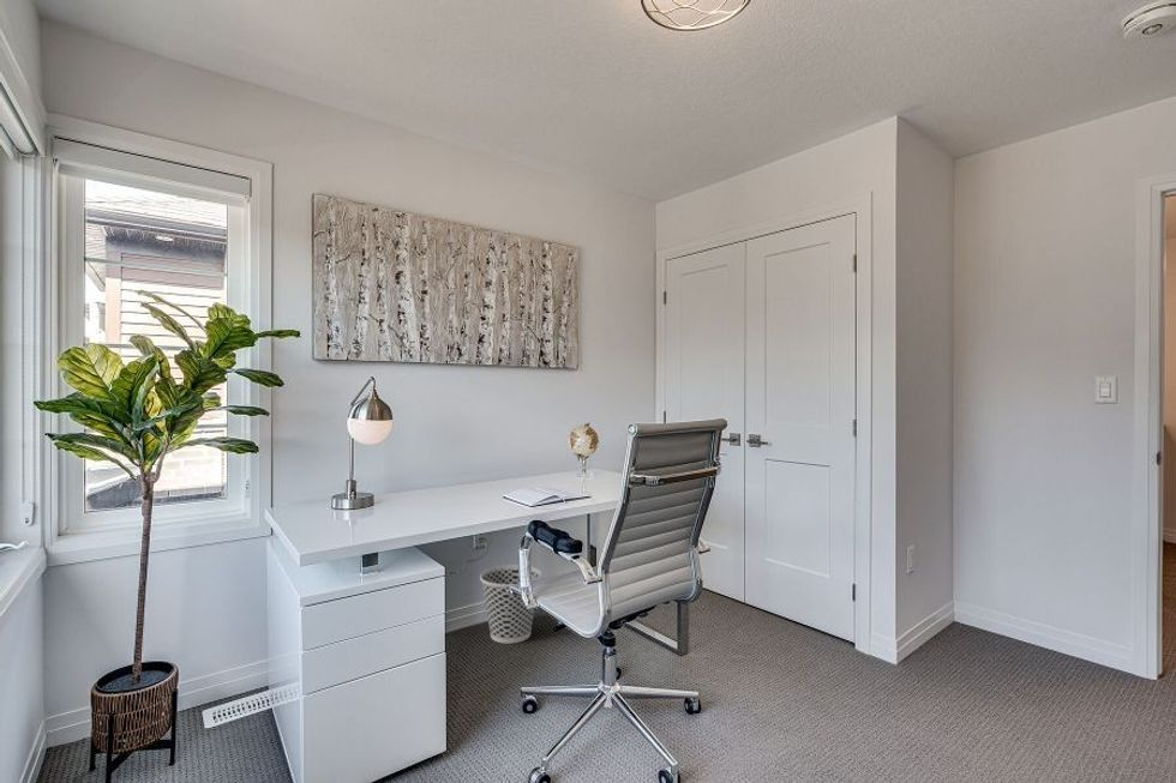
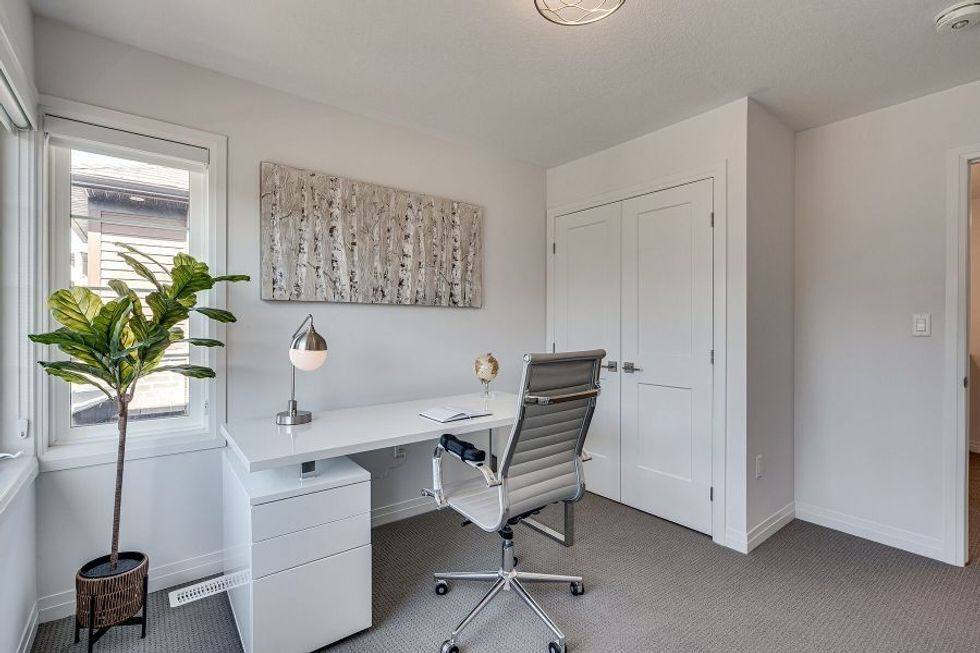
- wastebasket (510, 604)
